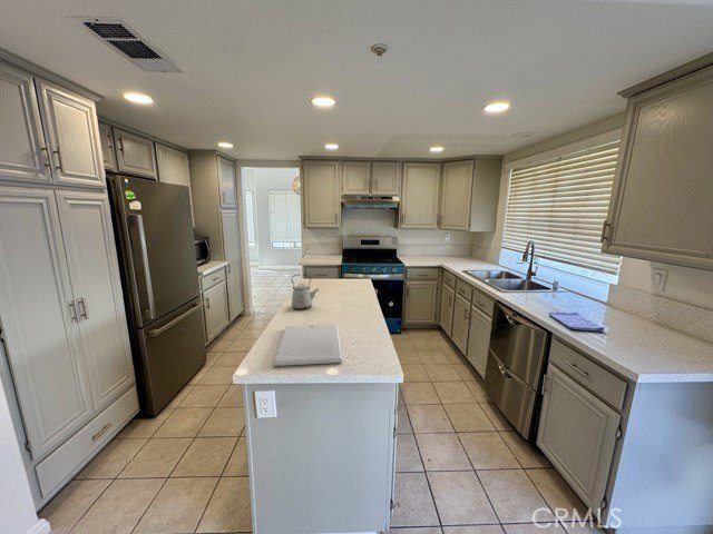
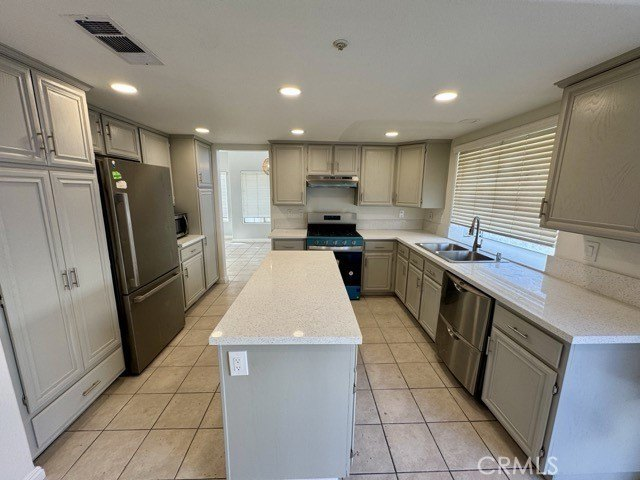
- dish towel (574, 320)
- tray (310, 342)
- kettle (305, 290)
